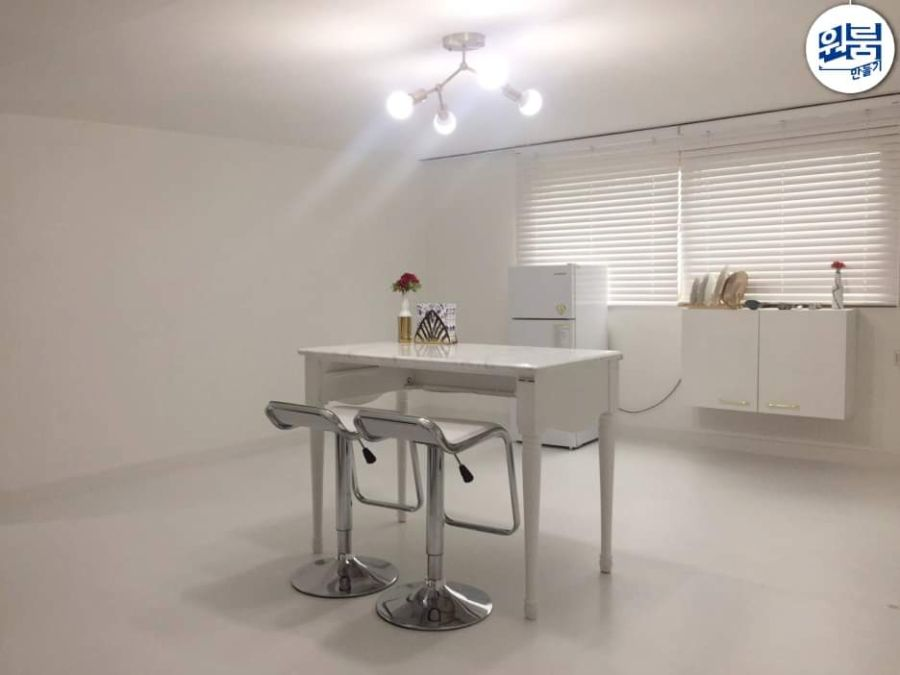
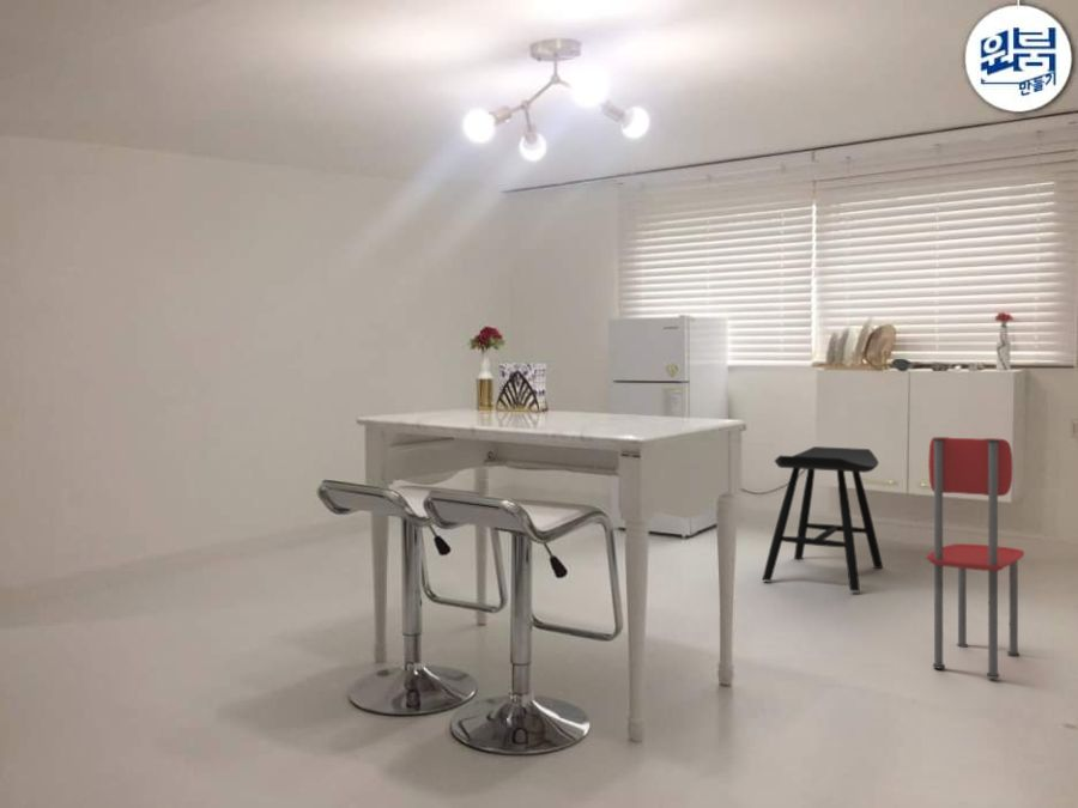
+ dining chair (976, 548)
+ stool (825, 524)
